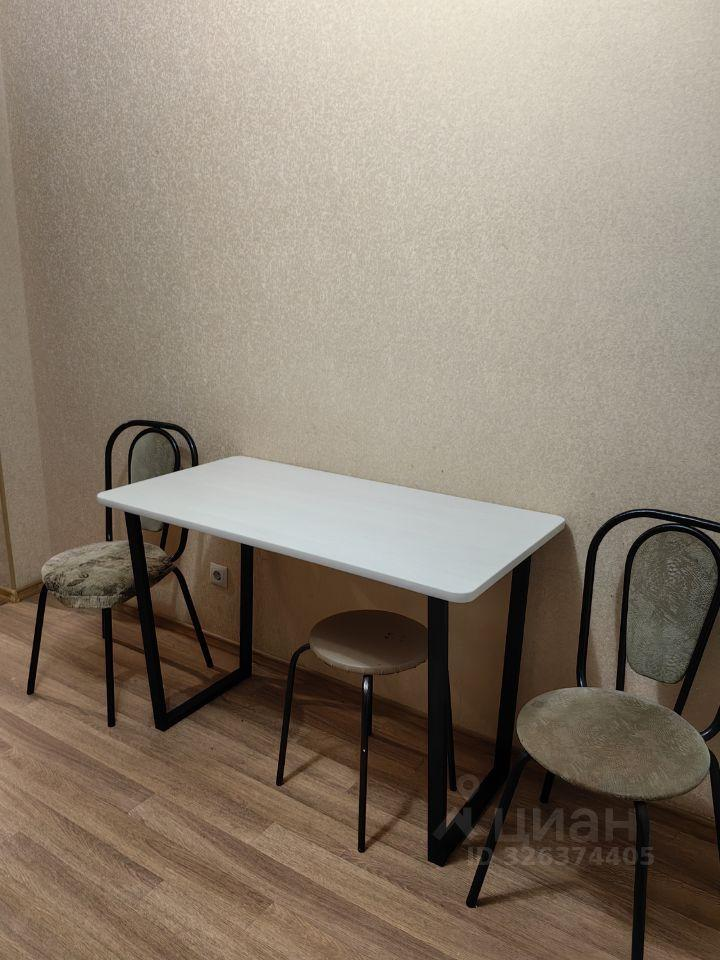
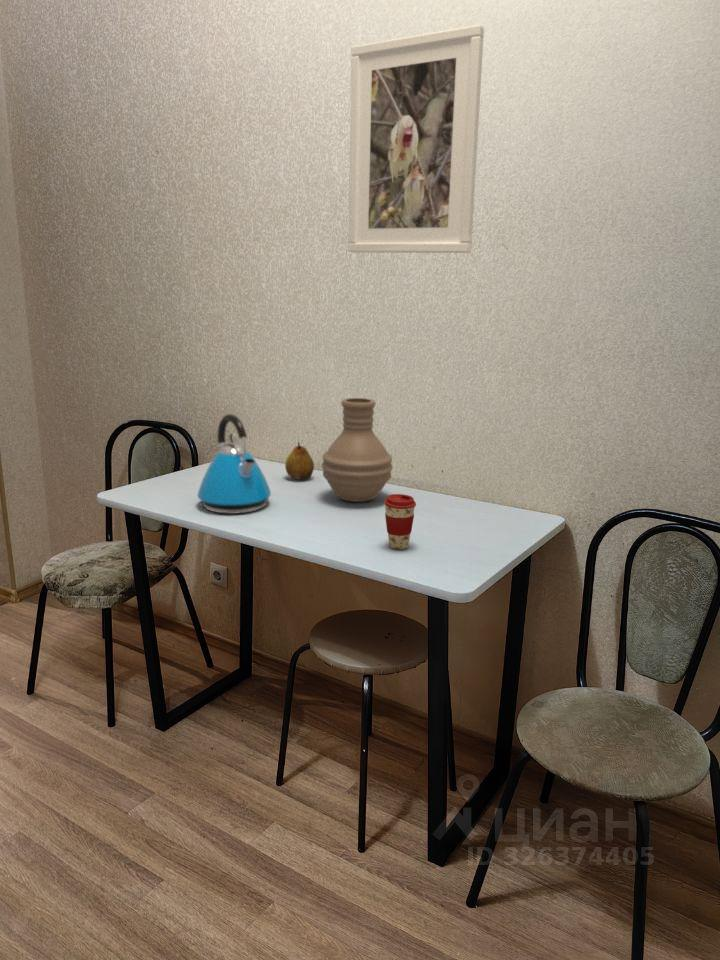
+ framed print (410, 148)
+ coffee cup (399, 522)
+ kettle (232, 459)
+ fruit (299, 459)
+ vase (357, 450)
